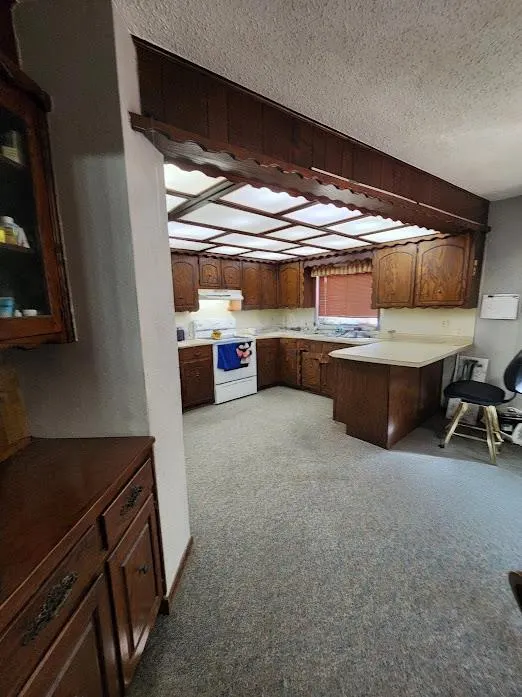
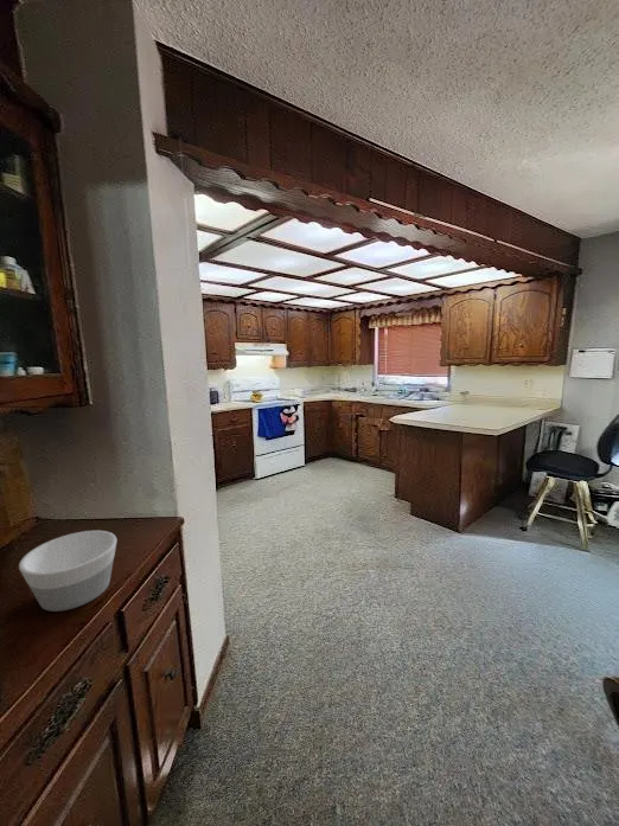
+ bowl (74, 570)
